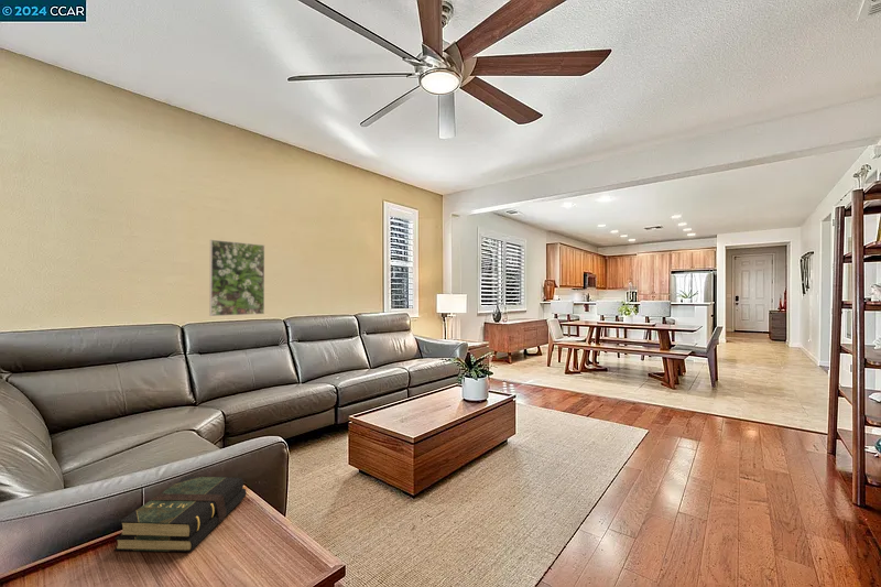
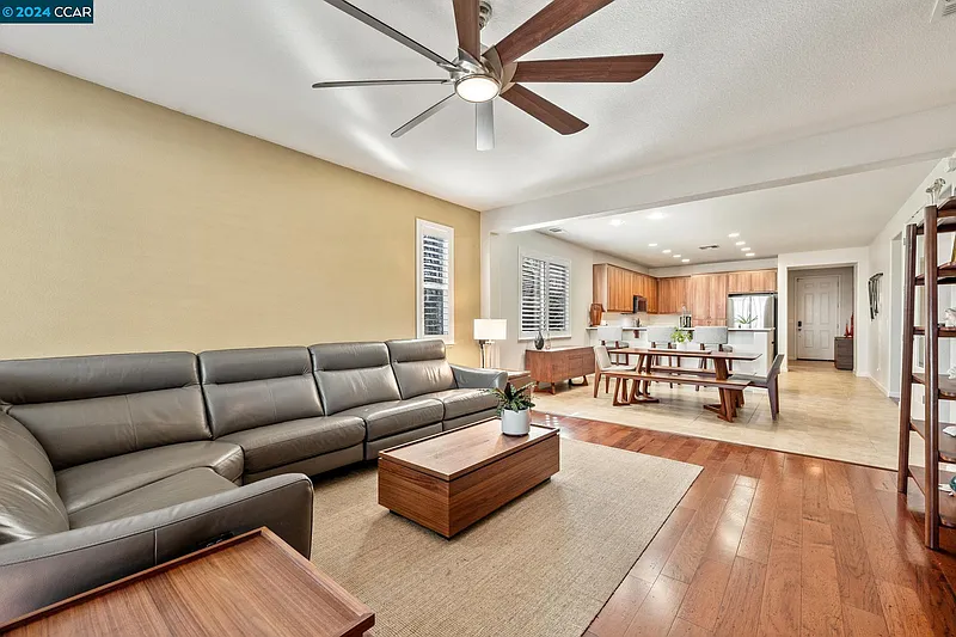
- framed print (238, 279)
- book (187, 509)
